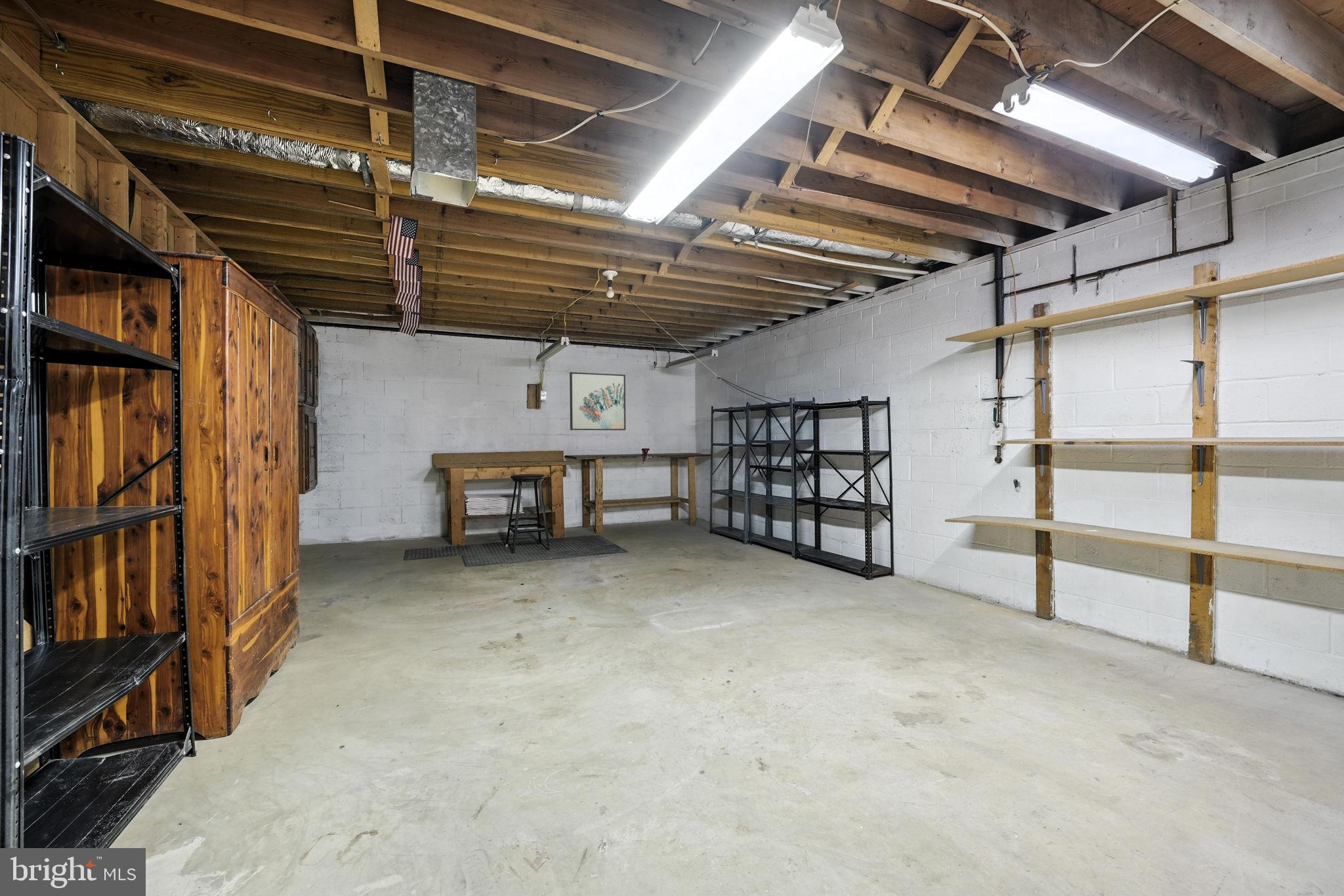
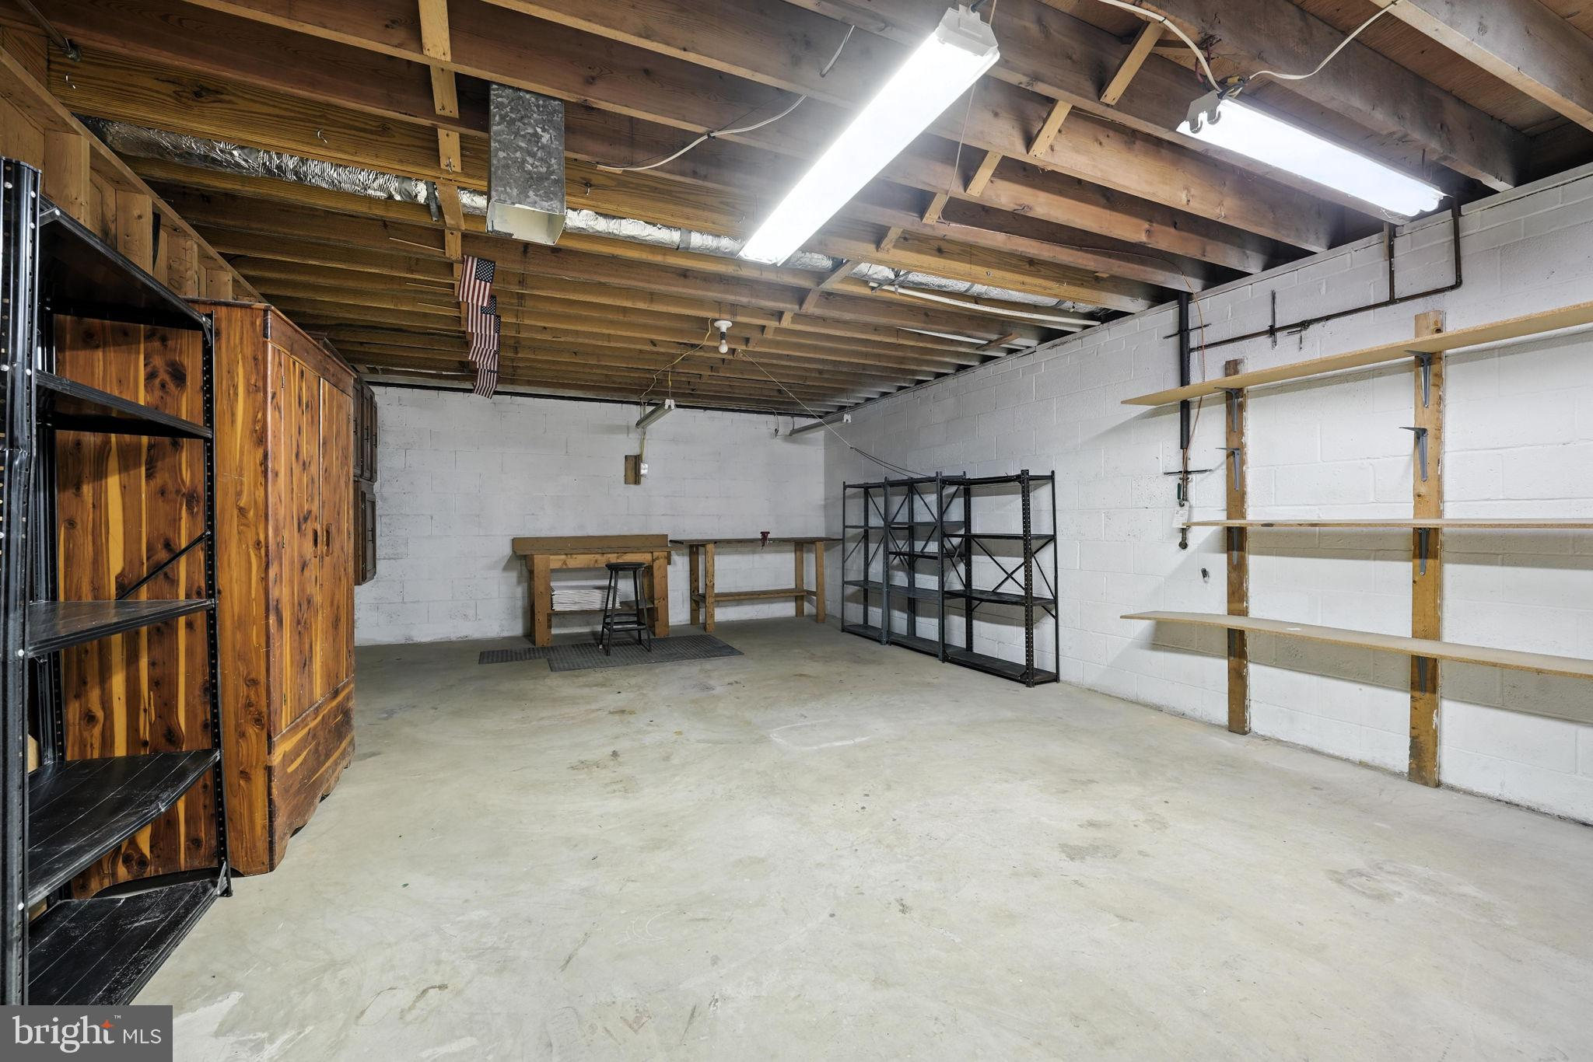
- wall art (598, 401)
